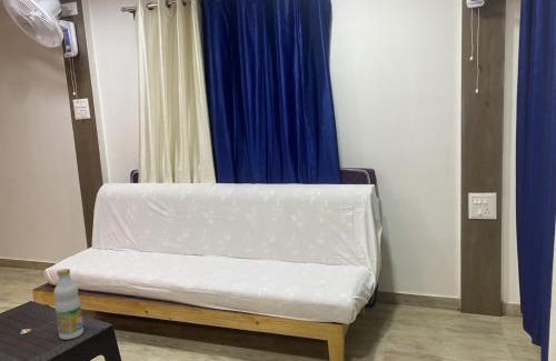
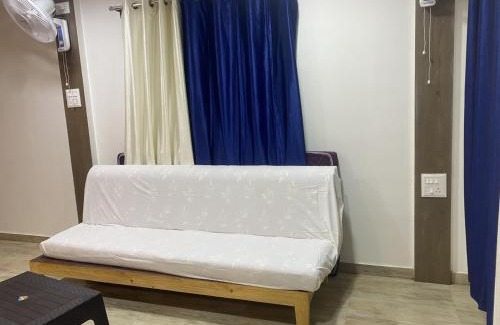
- bottle (67, 302)
